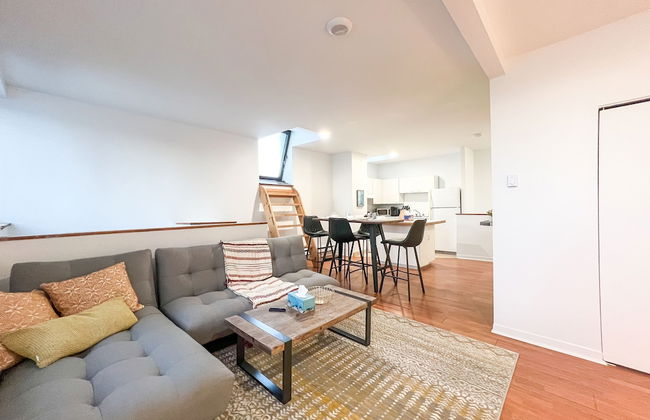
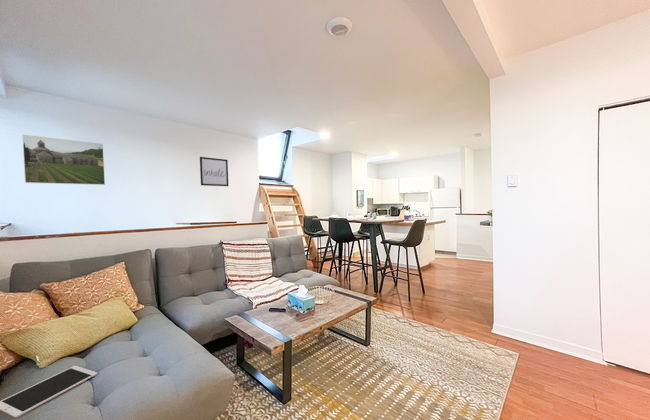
+ wall art (214, 172)
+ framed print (67, 161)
+ tablet (49, 388)
